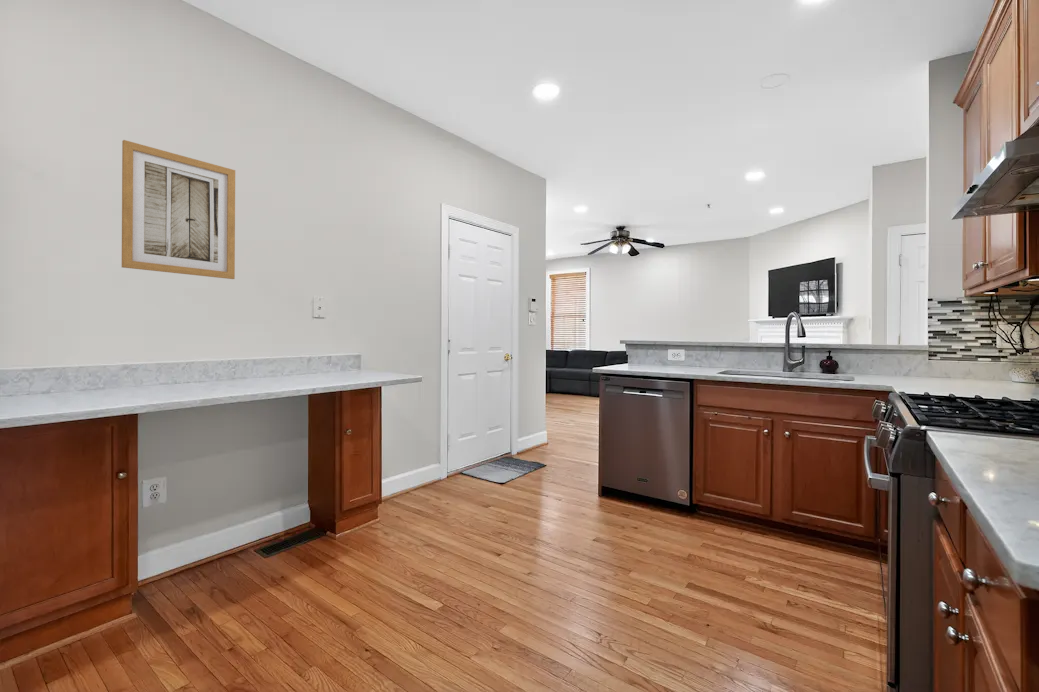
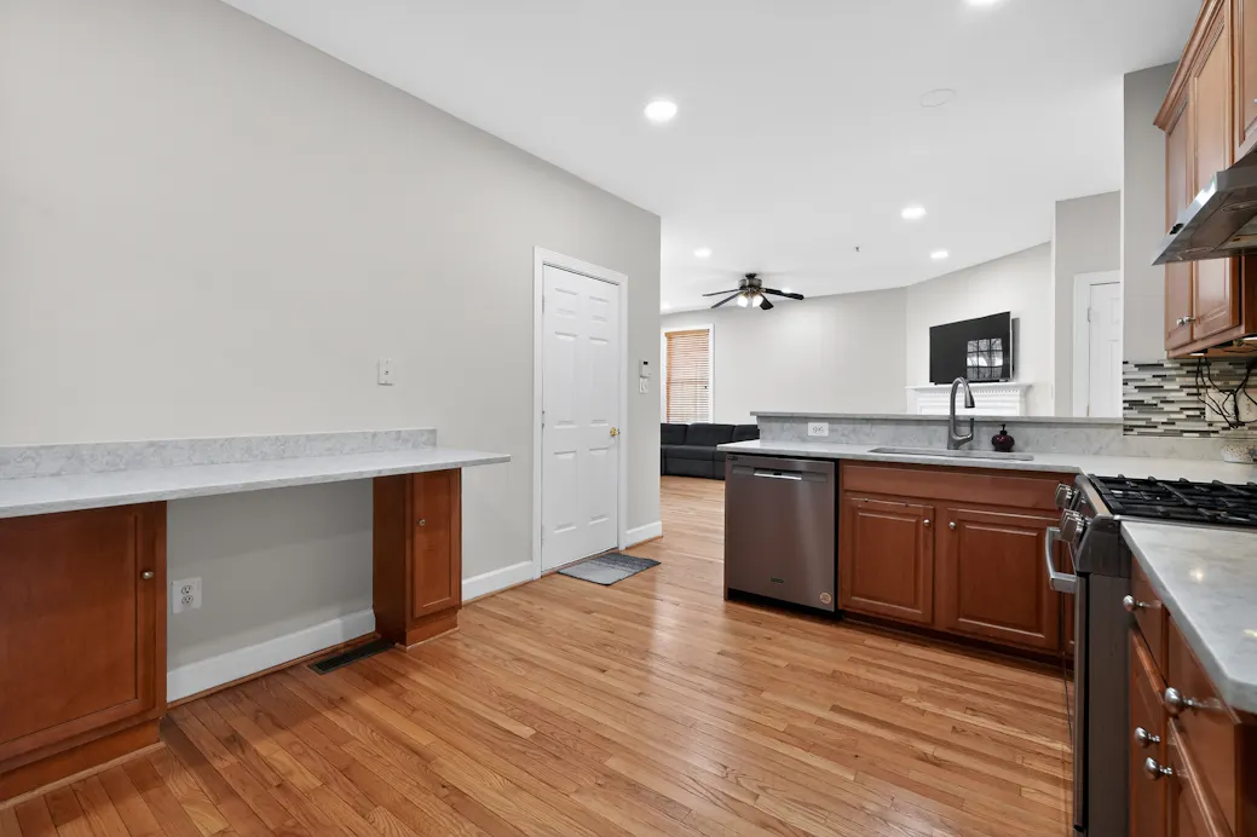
- wall art (182, 215)
